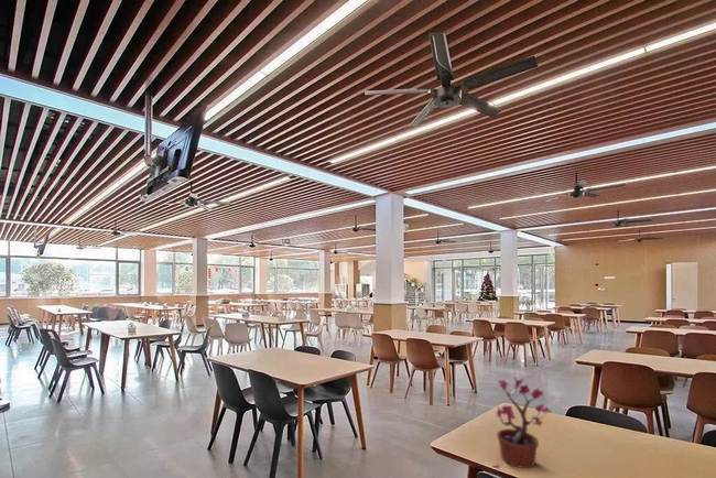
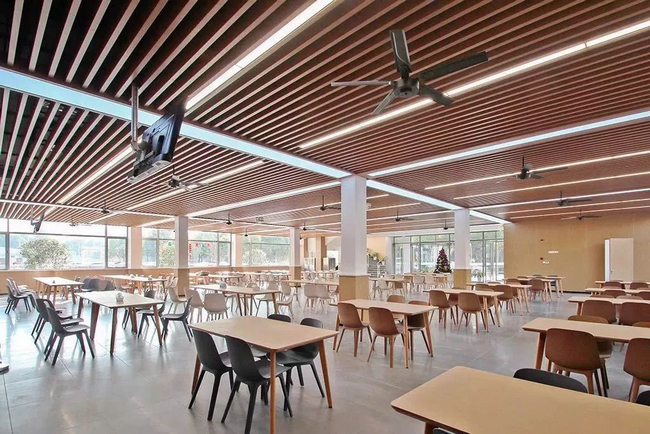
- potted plant (513, 415)
